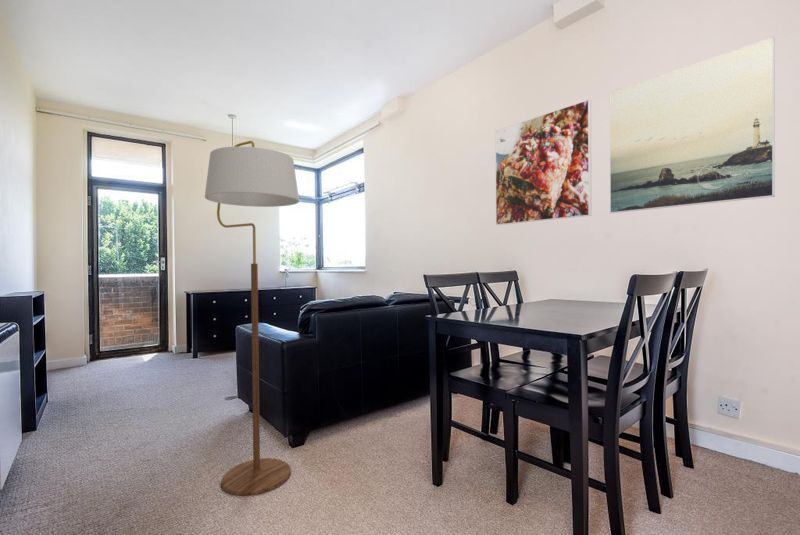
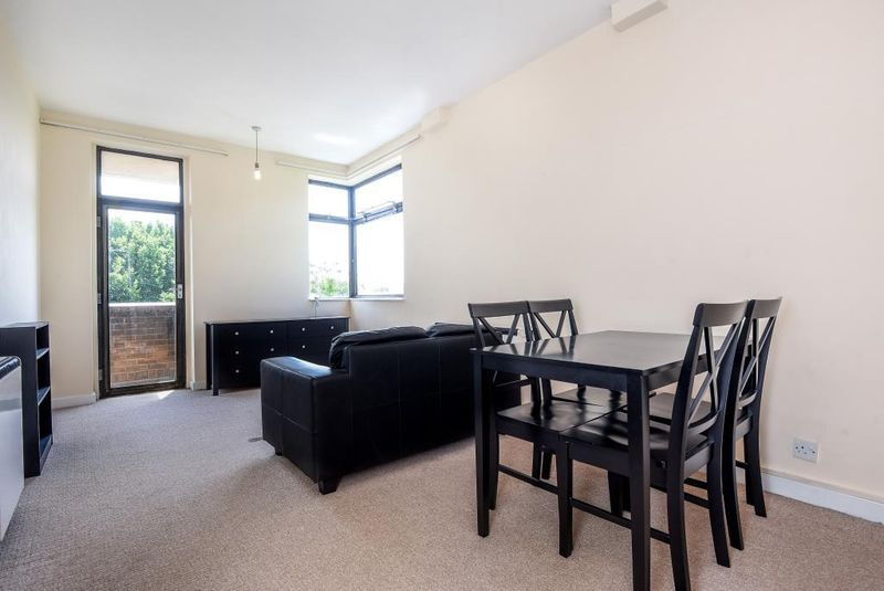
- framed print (538, 169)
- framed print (681, 137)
- floor lamp (251, 307)
